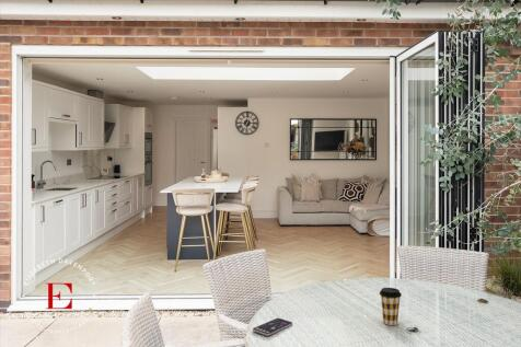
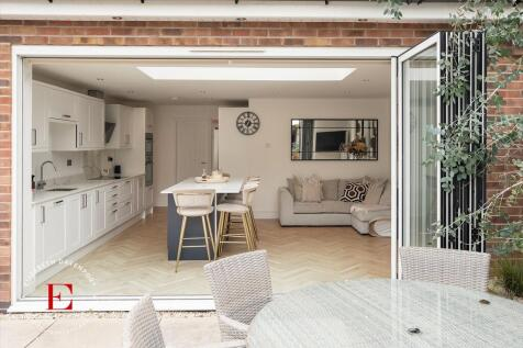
- coffee cup (390, 305)
- smartphone (273, 326)
